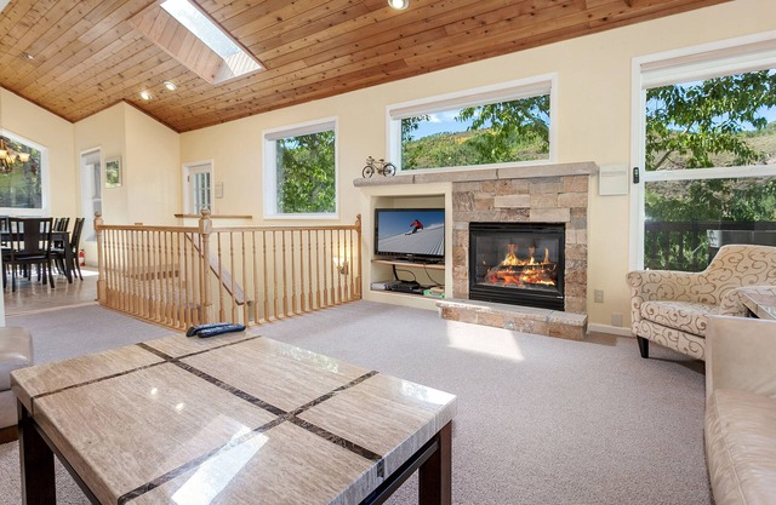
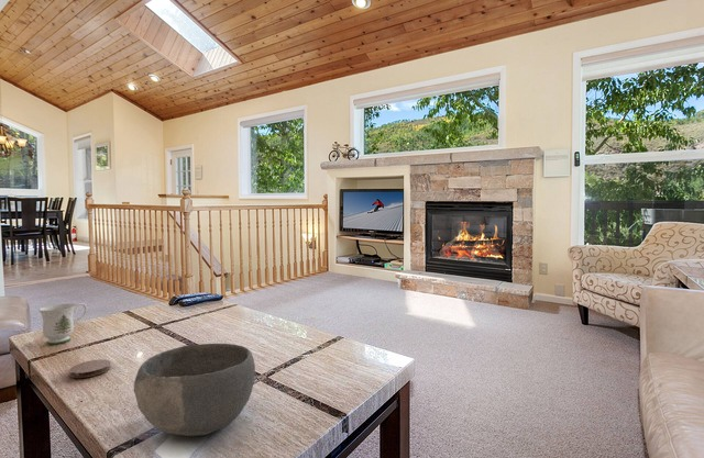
+ coaster (90, 368)
+ bowl (198, 389)
+ mug (64, 322)
